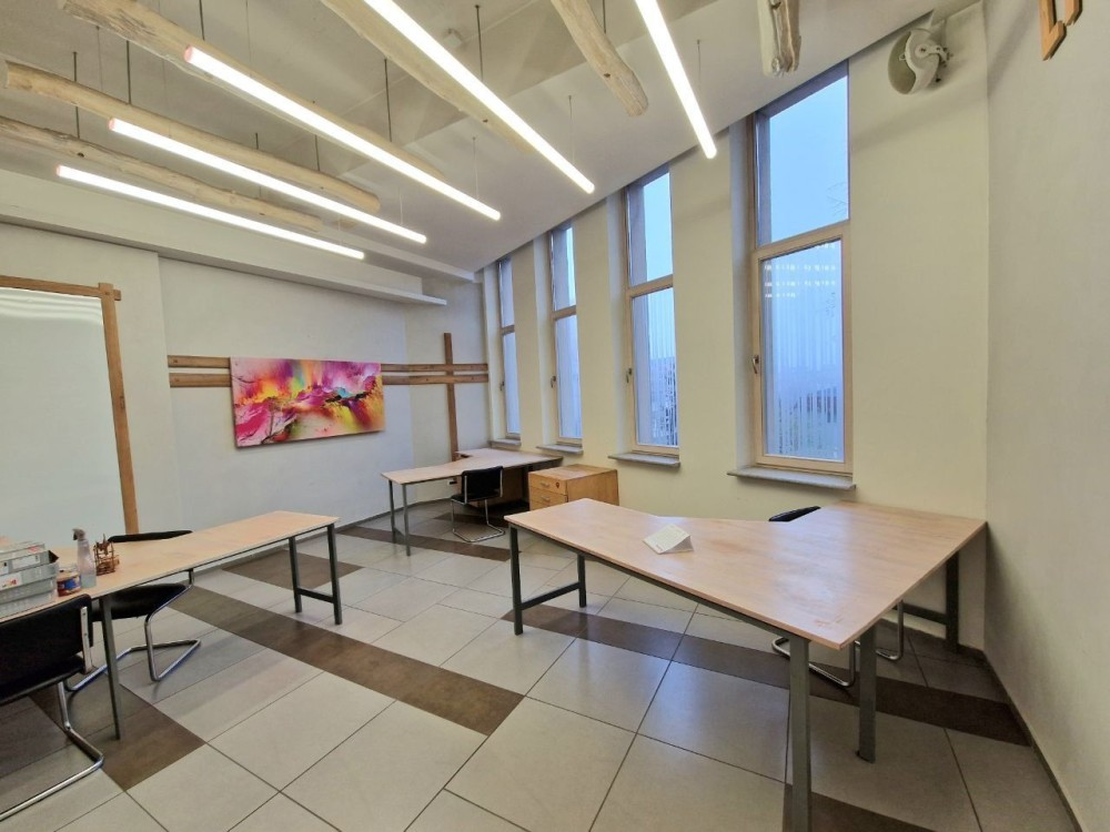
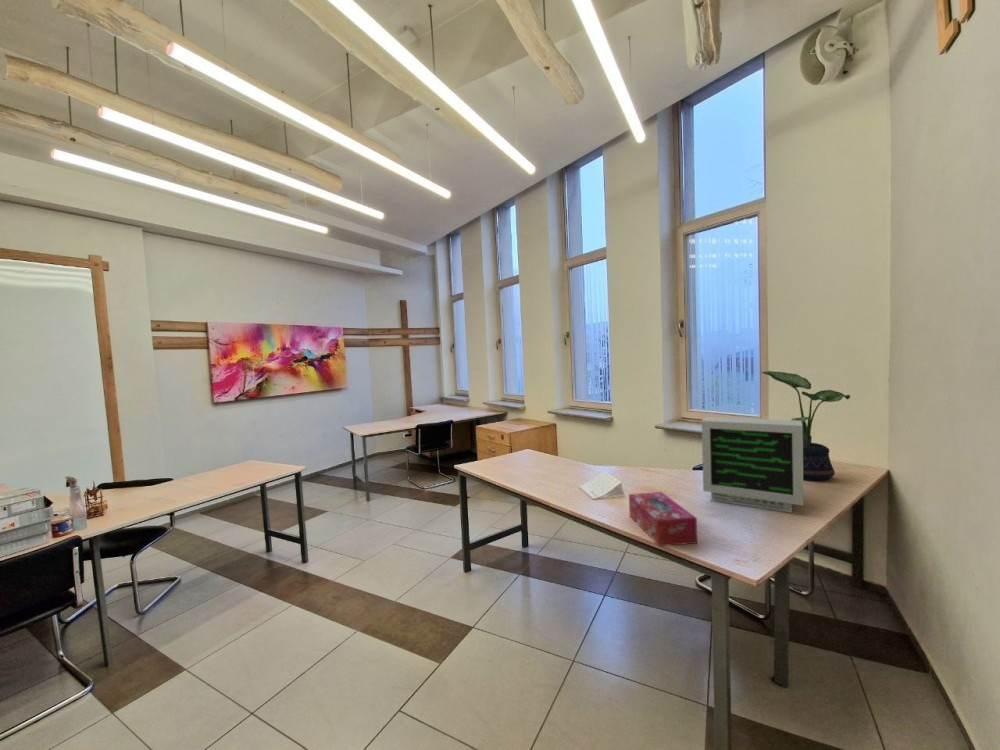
+ tissue box (660, 516)
+ computer monitor (751, 456)
+ potted plant (811, 423)
